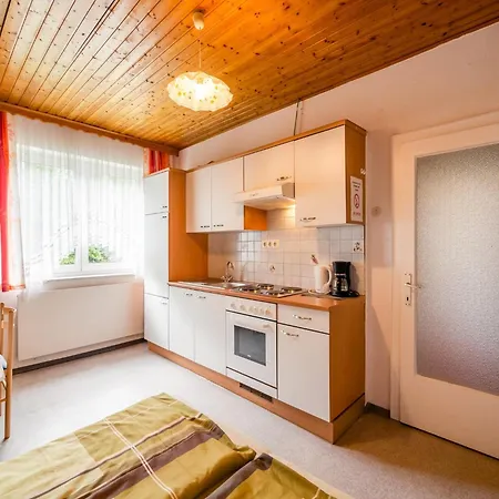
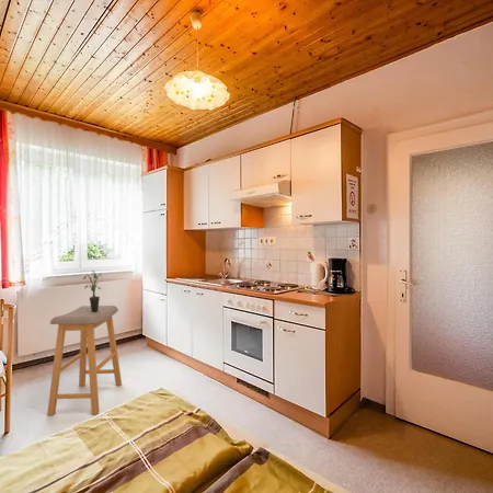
+ potted plant (92, 289)
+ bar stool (88, 354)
